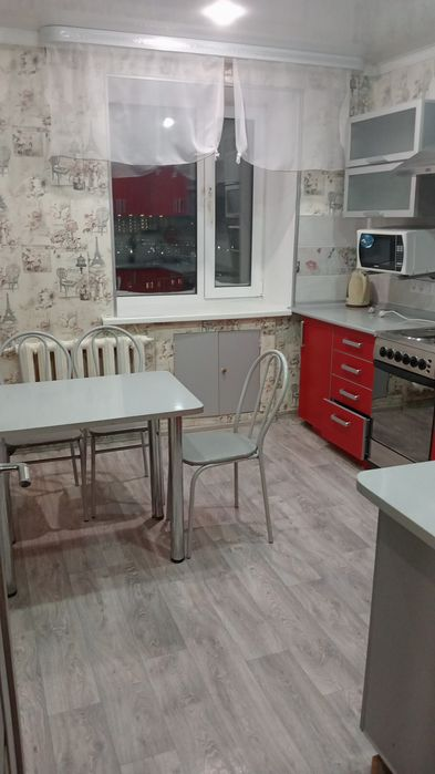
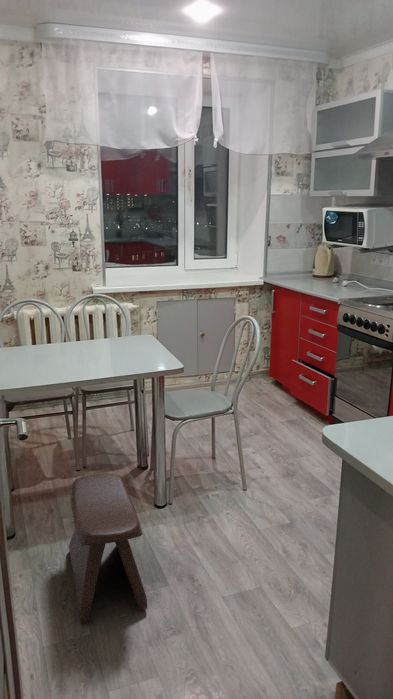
+ stool (103, 539)
